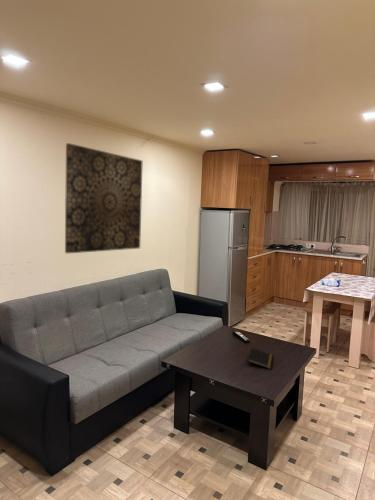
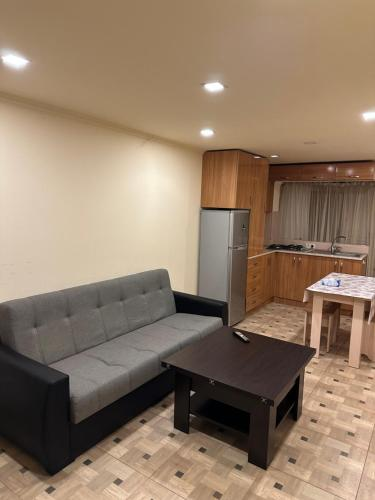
- wall art (107, 202)
- notepad (260, 357)
